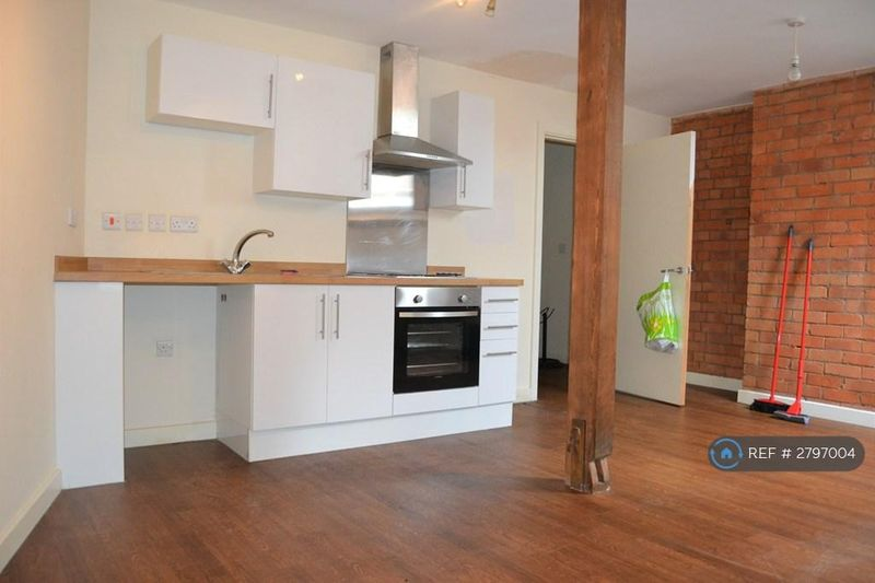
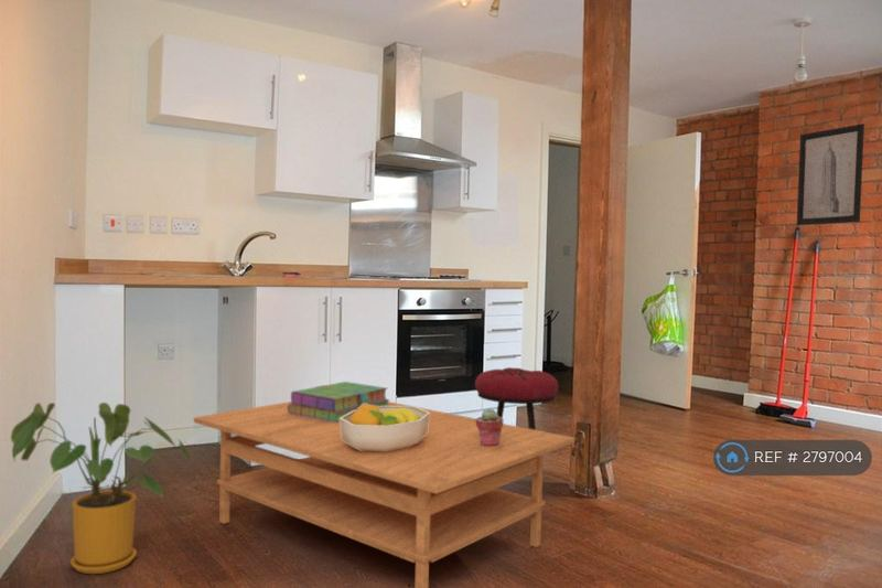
+ potted succulent (490, 425)
+ house plant (98, 484)
+ fruit bowl (385, 421)
+ stack of books (340, 399)
+ stool (528, 424)
+ wall art (828, 177)
+ coffee table (376, 480)
